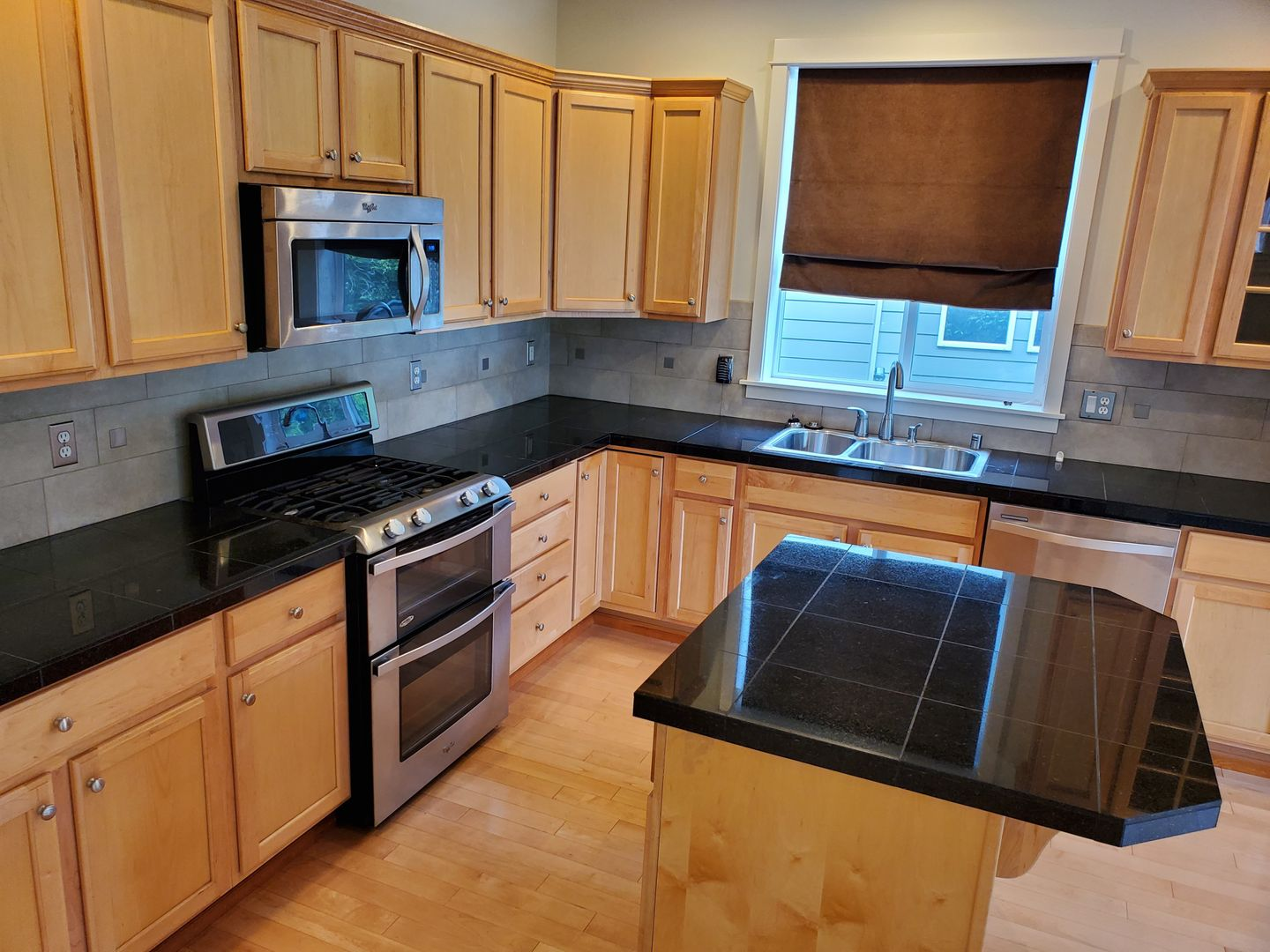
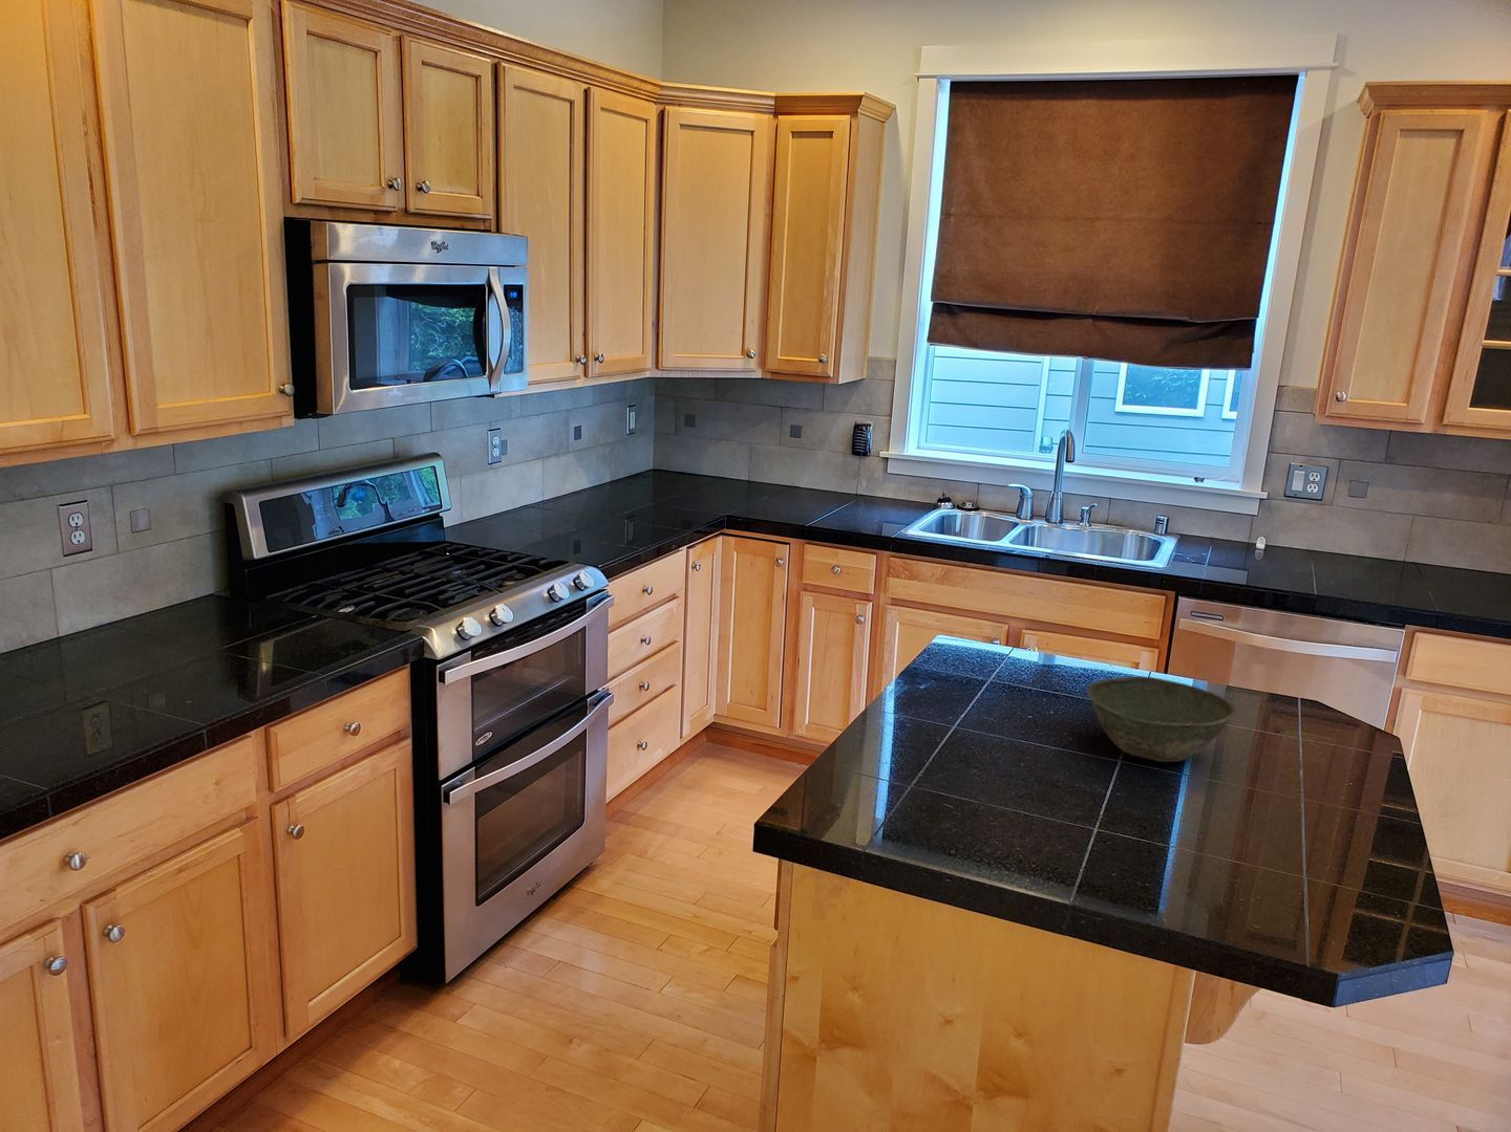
+ bowl (1156, 724)
